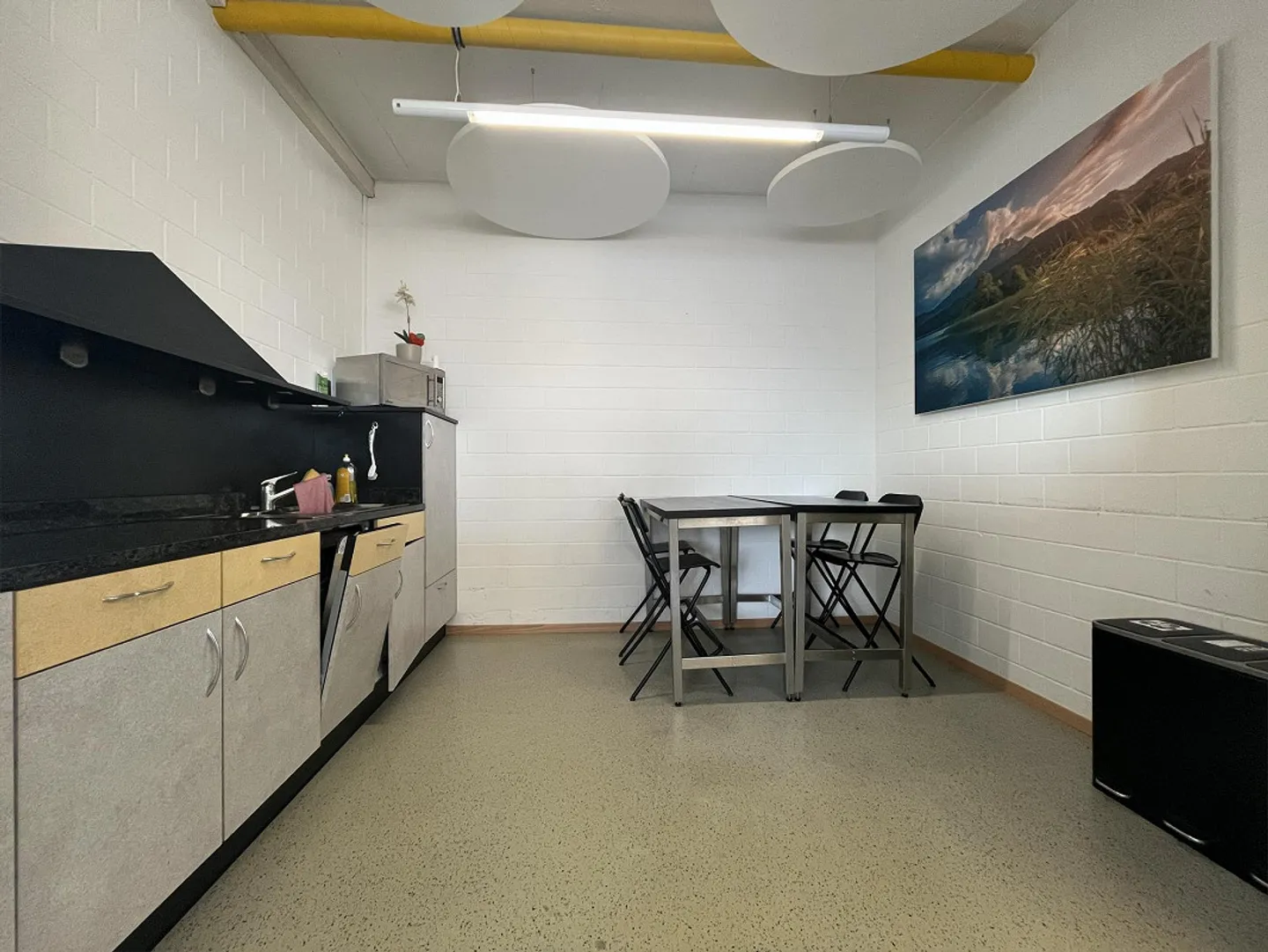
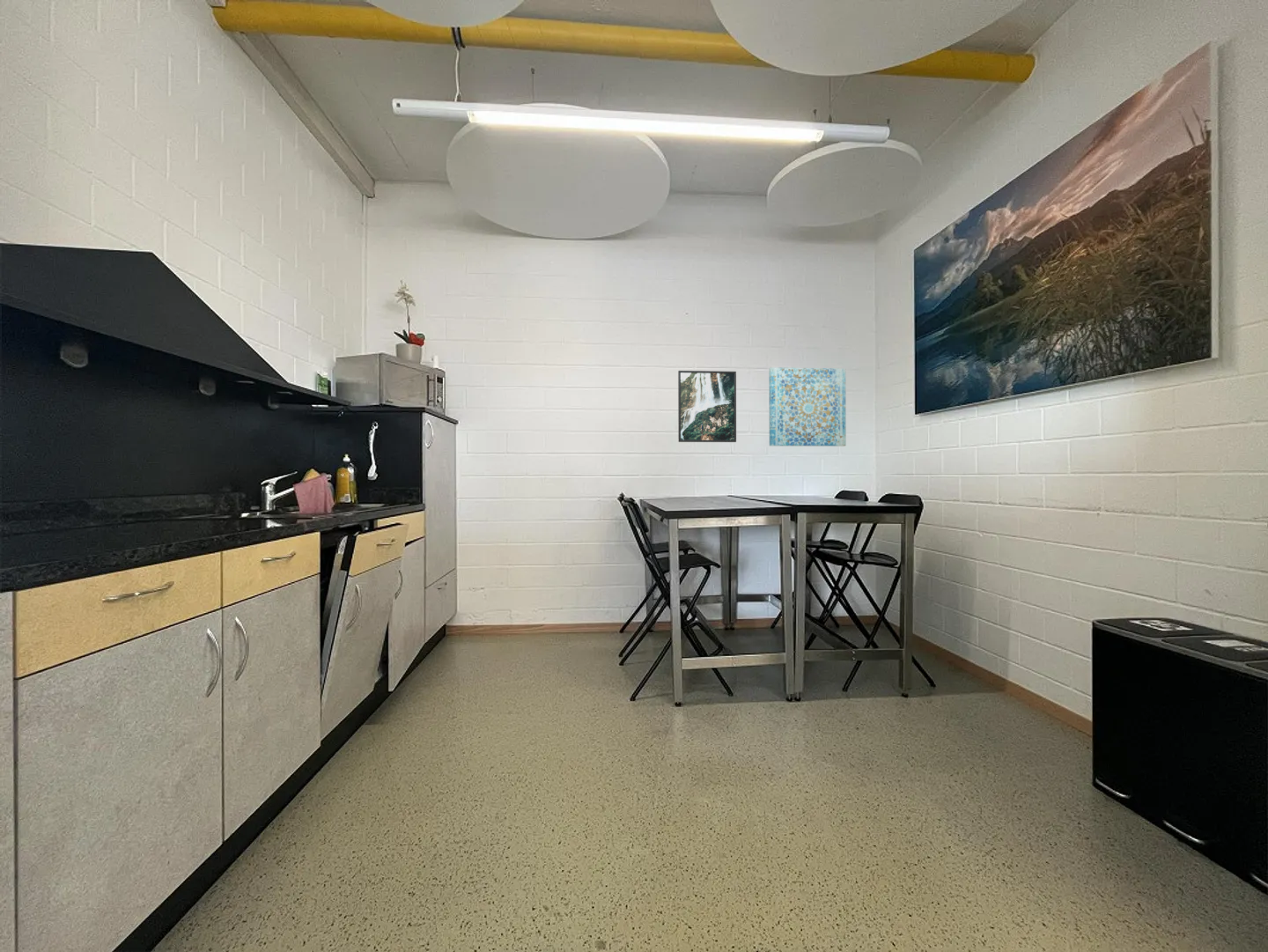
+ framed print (707, 406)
+ wall art (807, 407)
